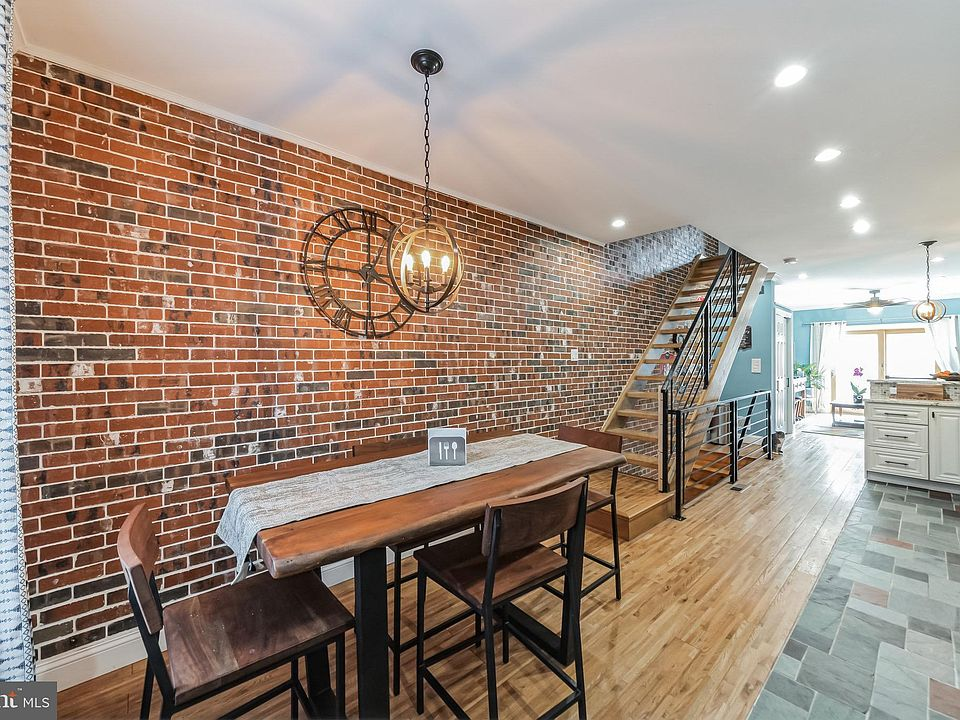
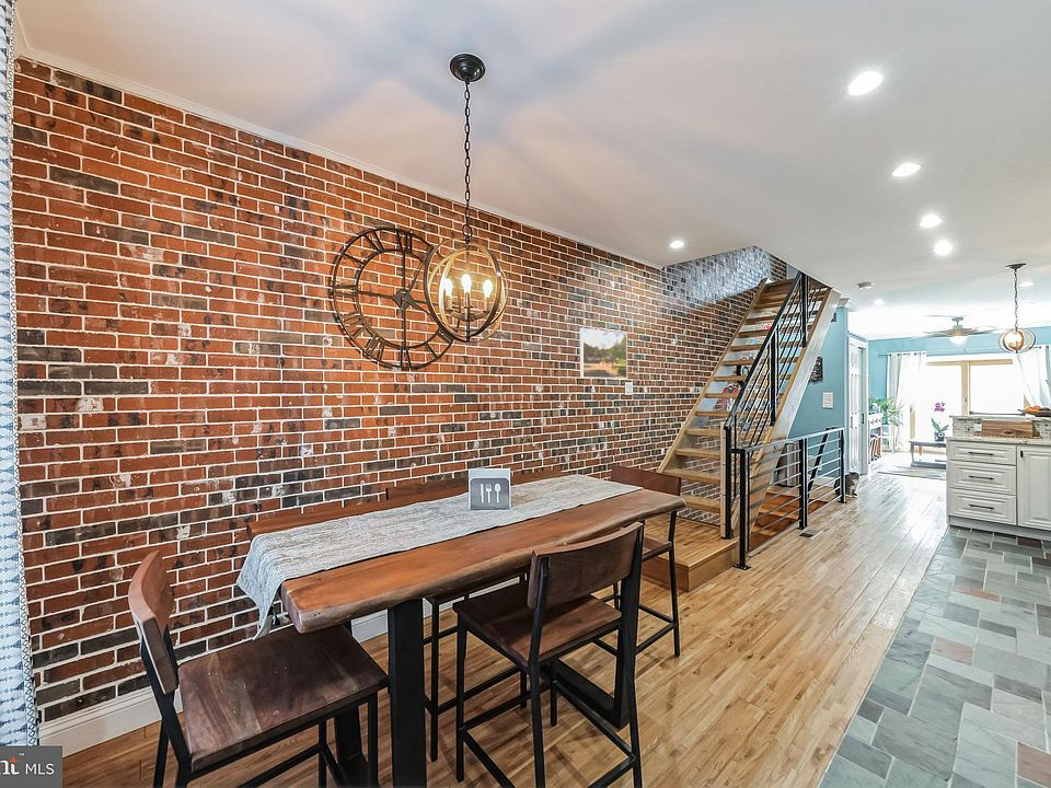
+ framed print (604, 355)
